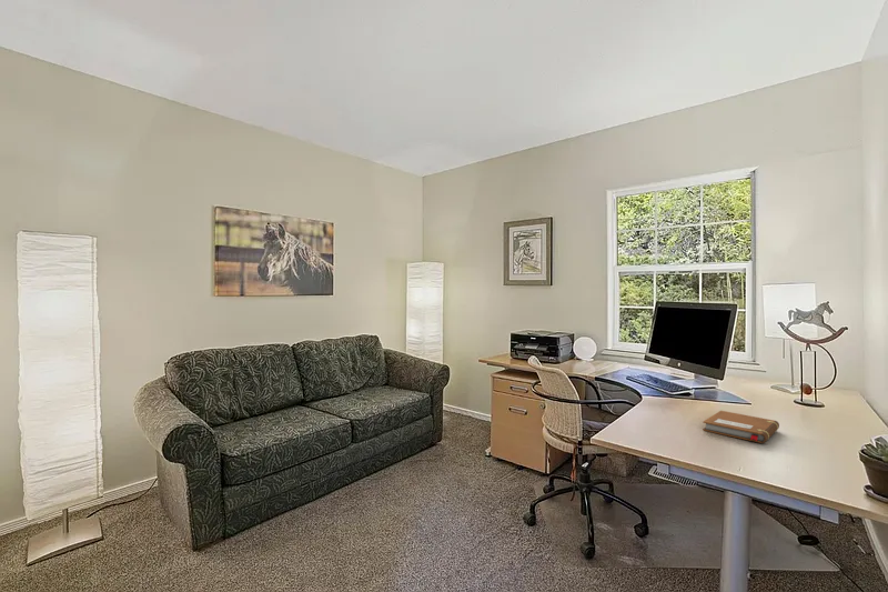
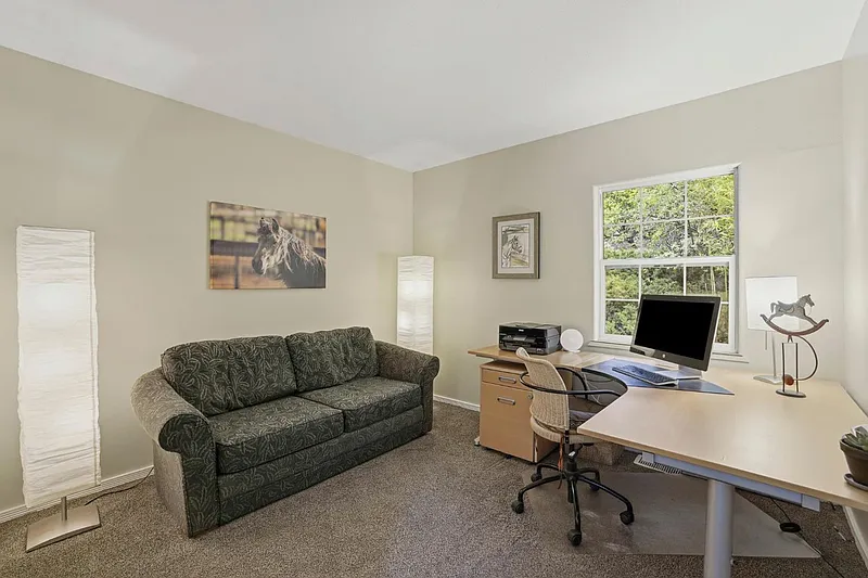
- notebook (740, 425)
